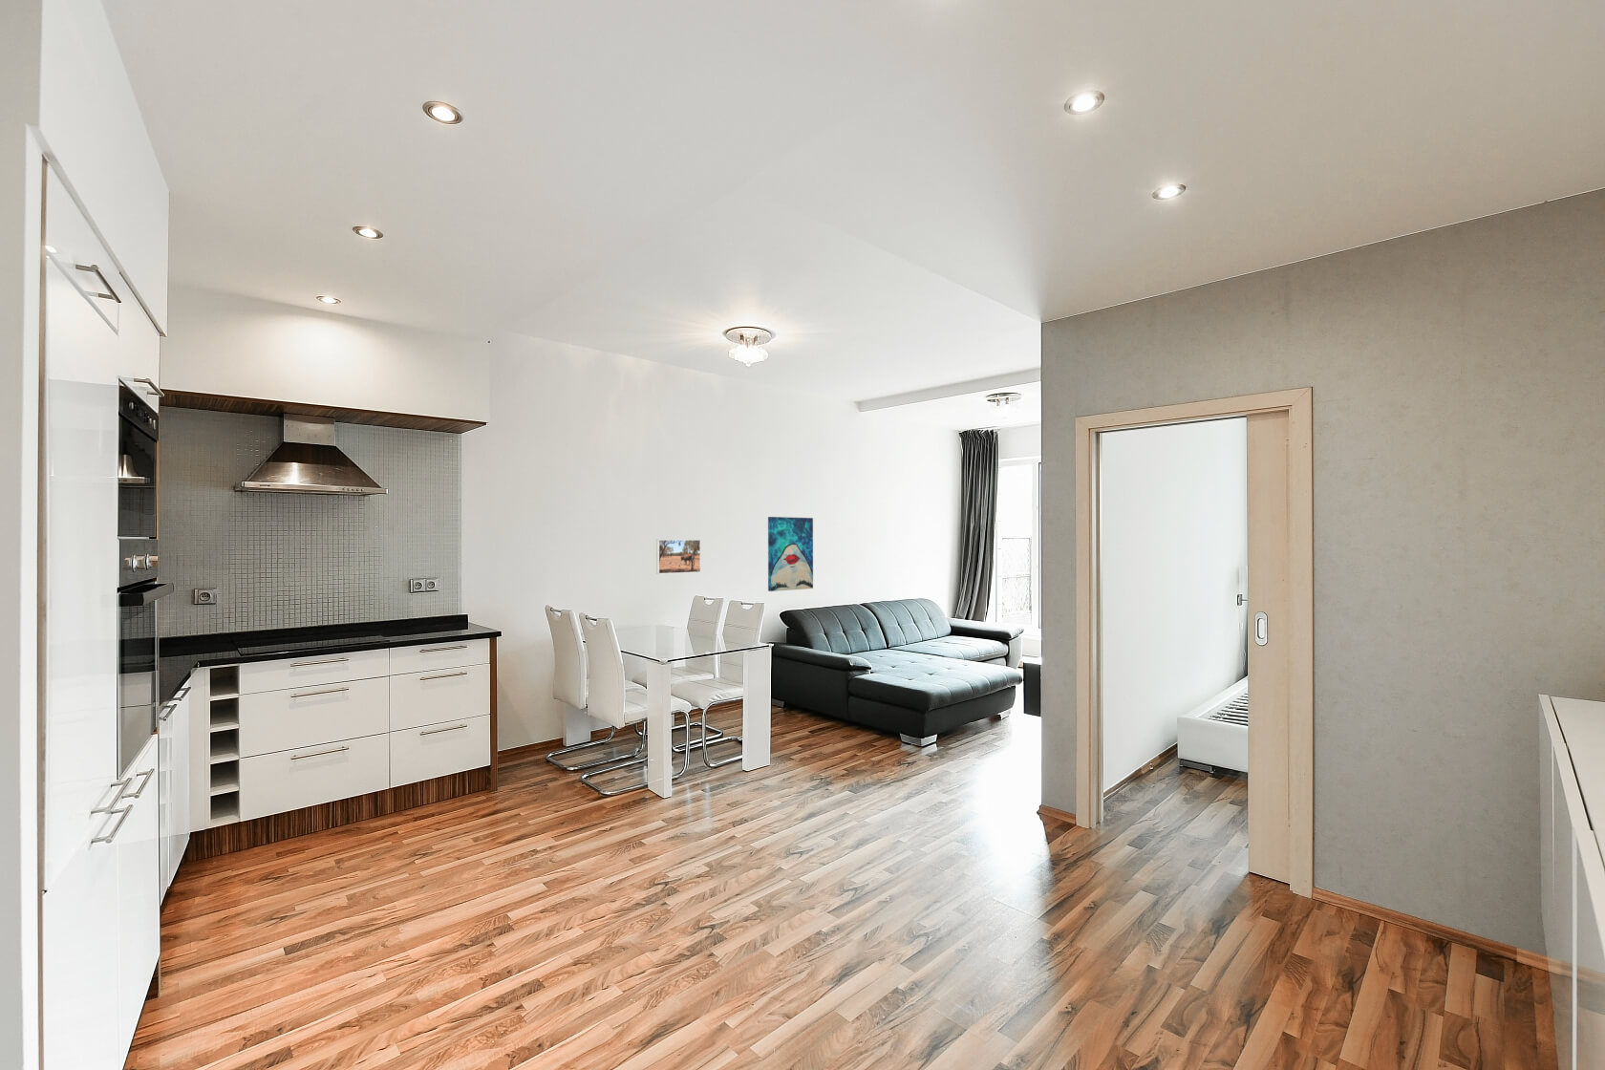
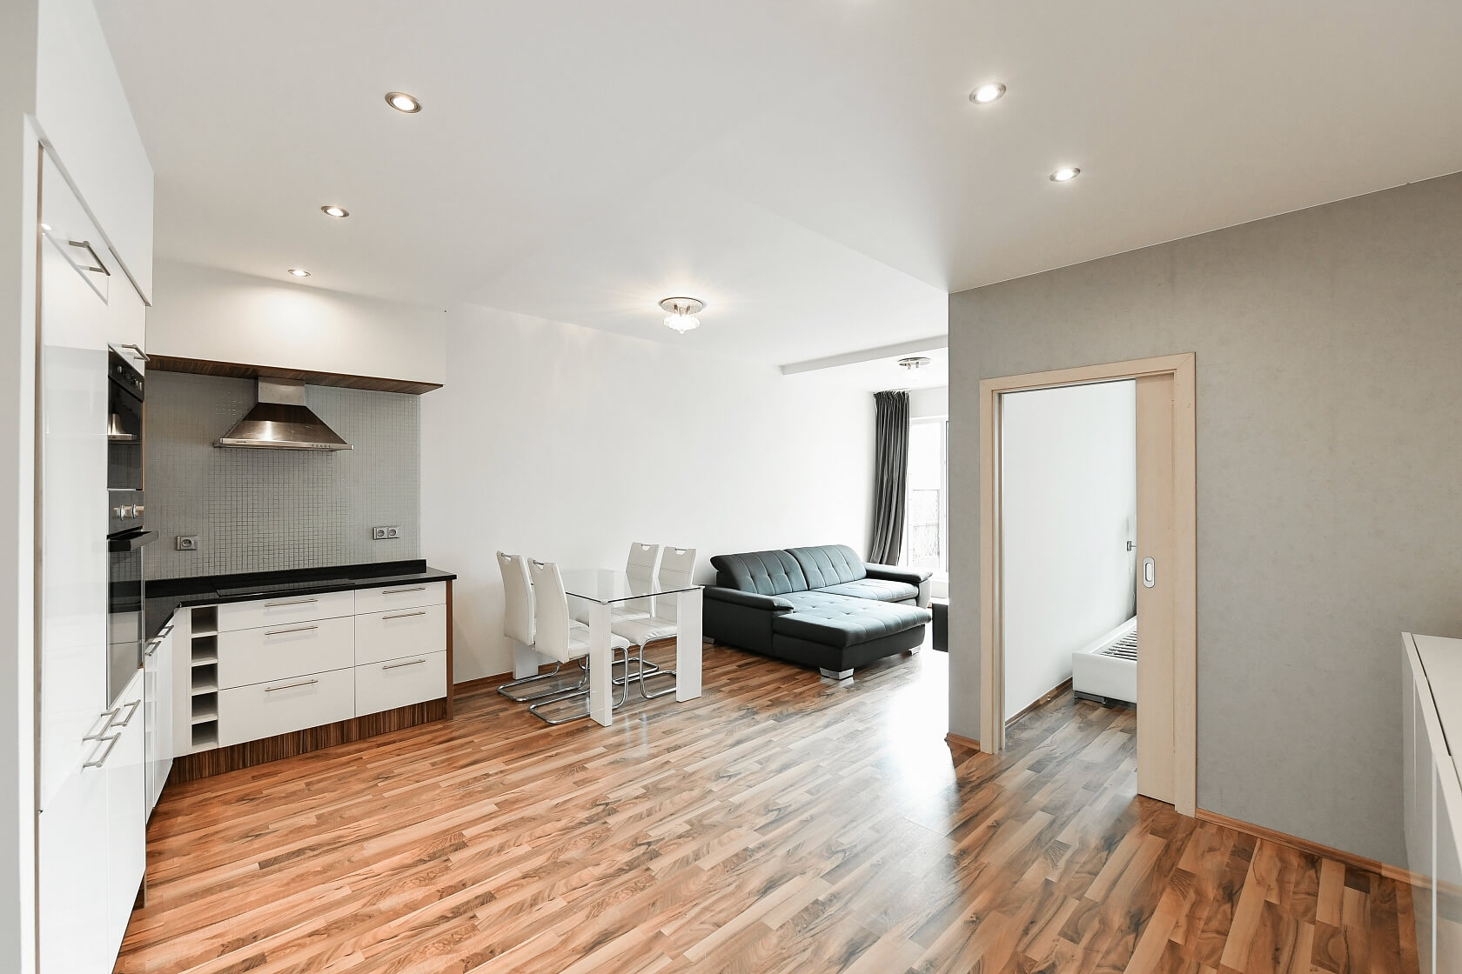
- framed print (678, 556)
- wall art (791, 553)
